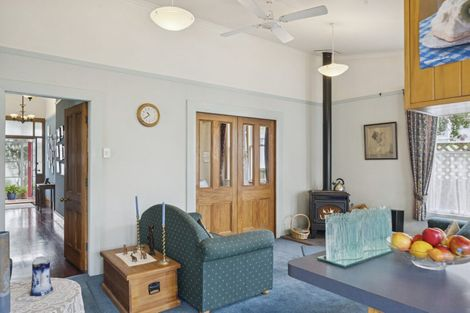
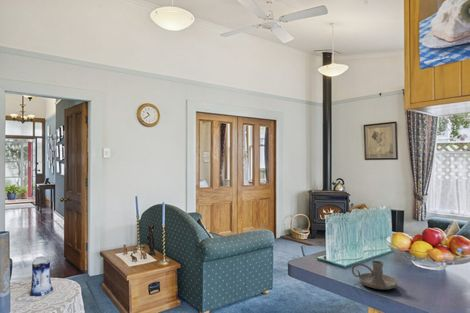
+ candle holder (373, 272)
